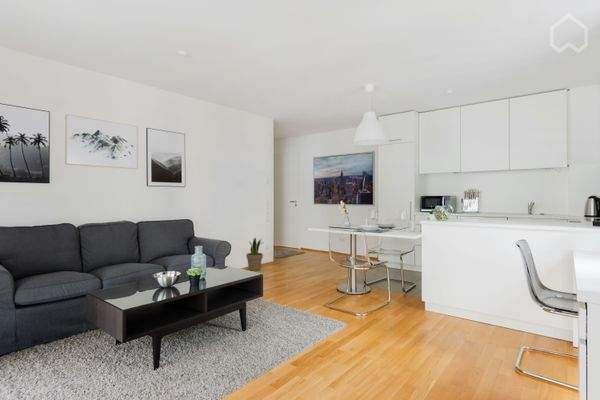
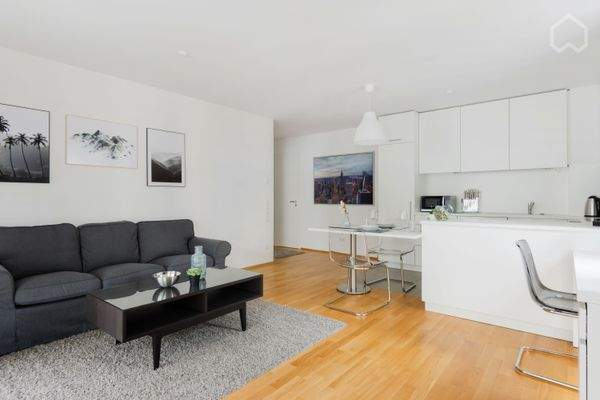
- potted plant (256, 253)
